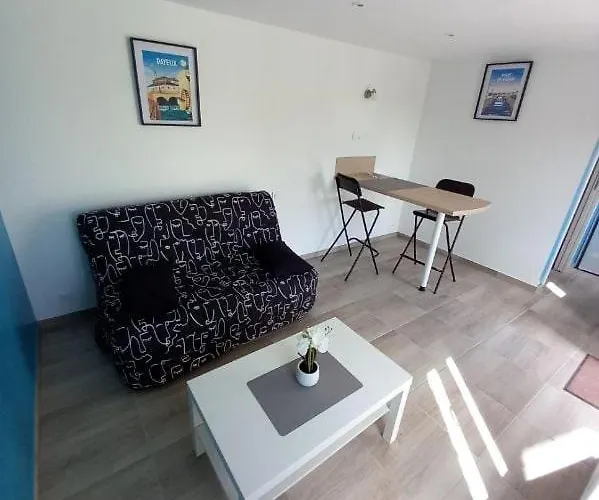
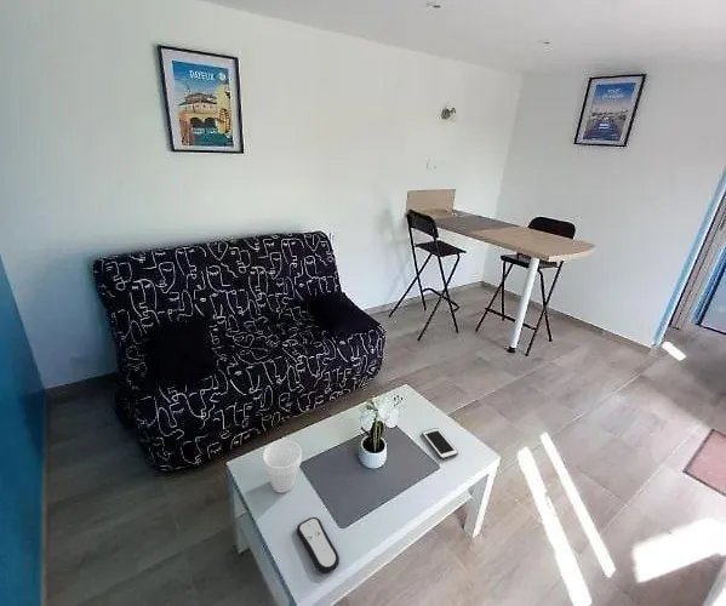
+ remote control (318, 543)
+ cup (282, 469)
+ cell phone (439, 442)
